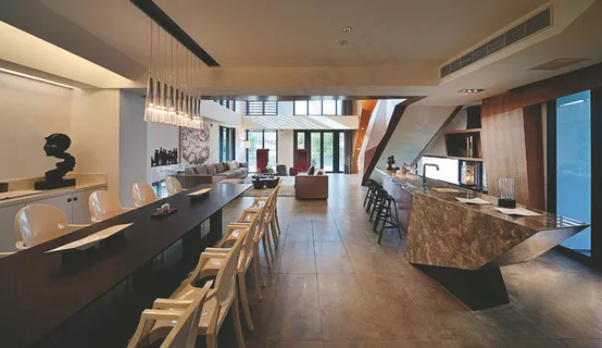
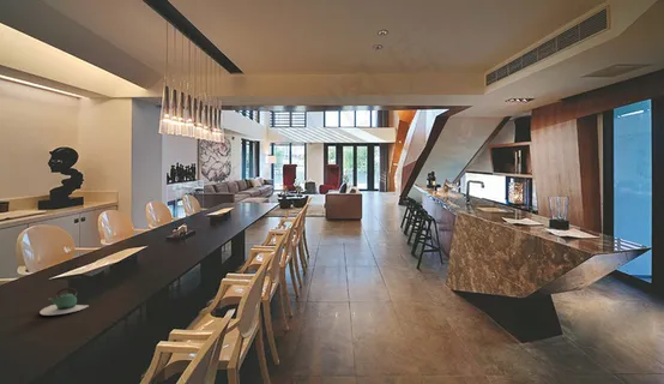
+ teapot (66, 298)
